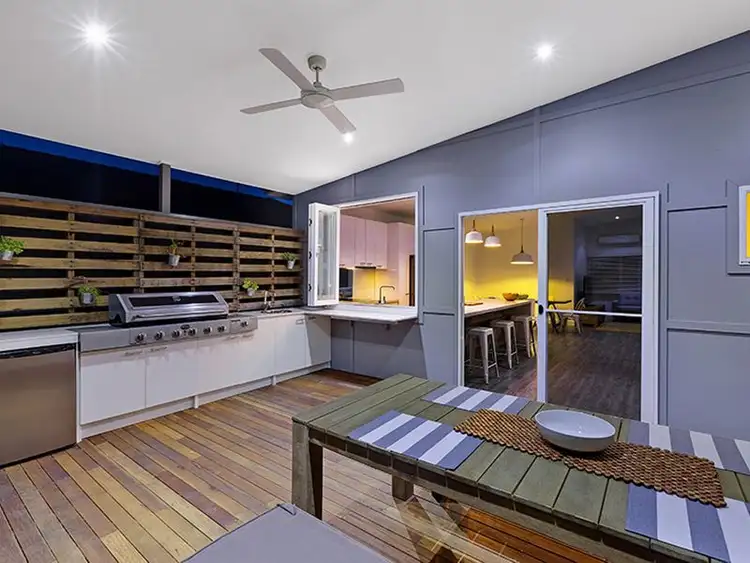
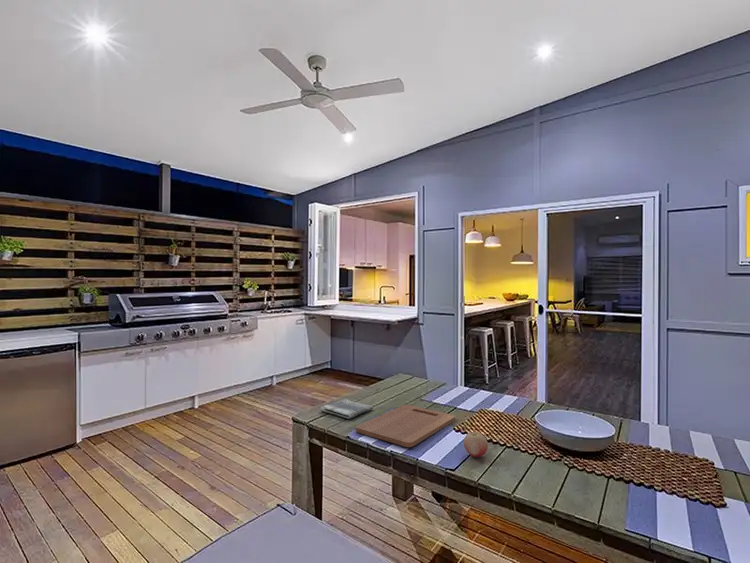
+ dish towel (346, 407)
+ fruit (475, 444)
+ cutting board (407, 423)
